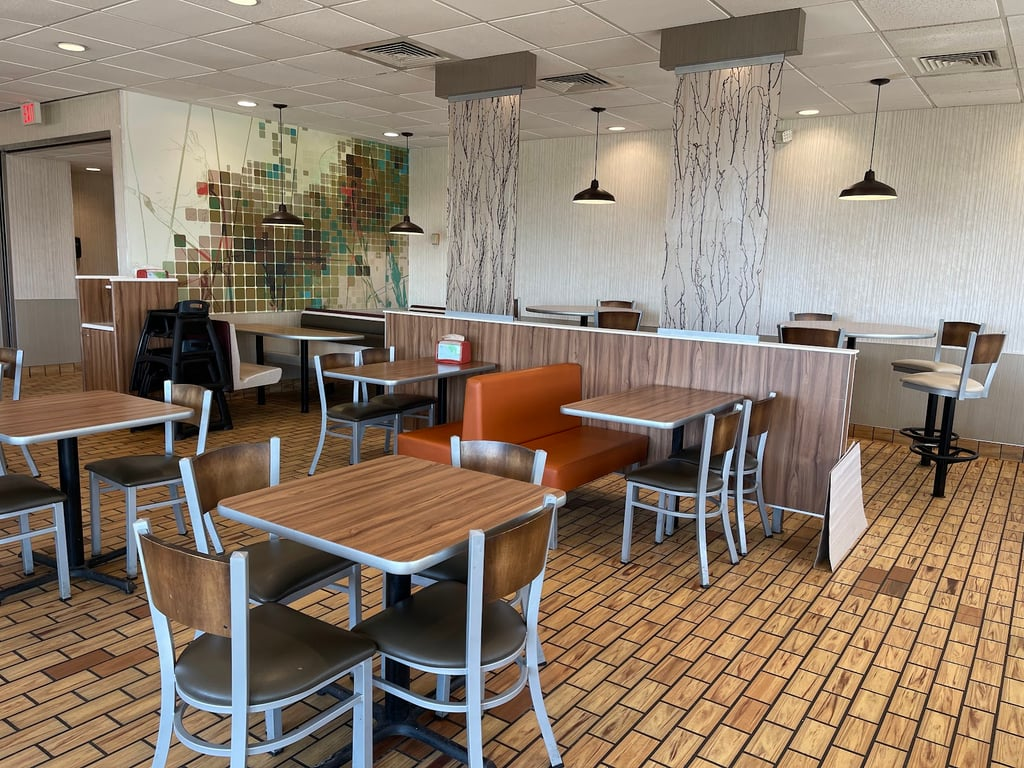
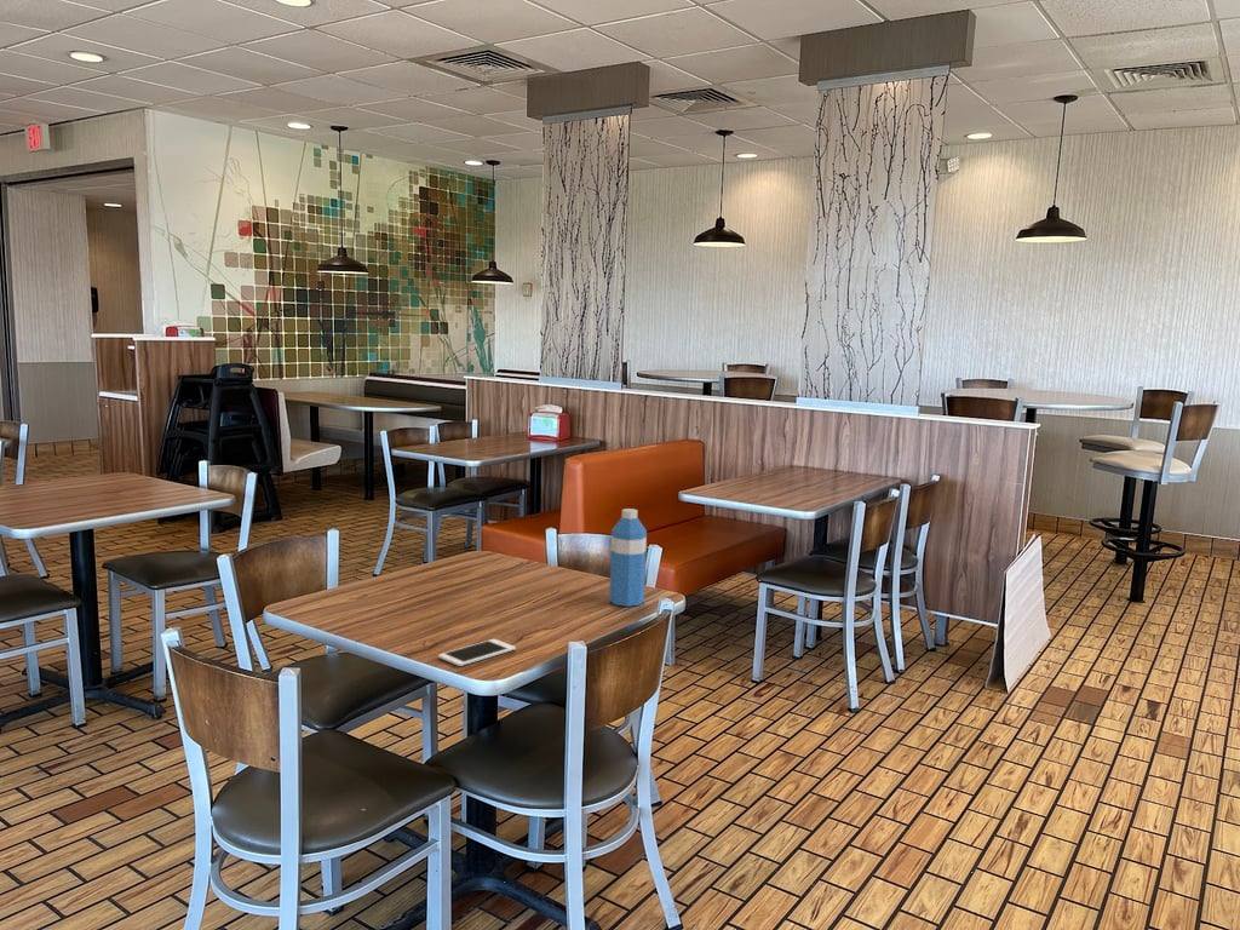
+ cell phone (477, 651)
+ water bottle (627, 556)
